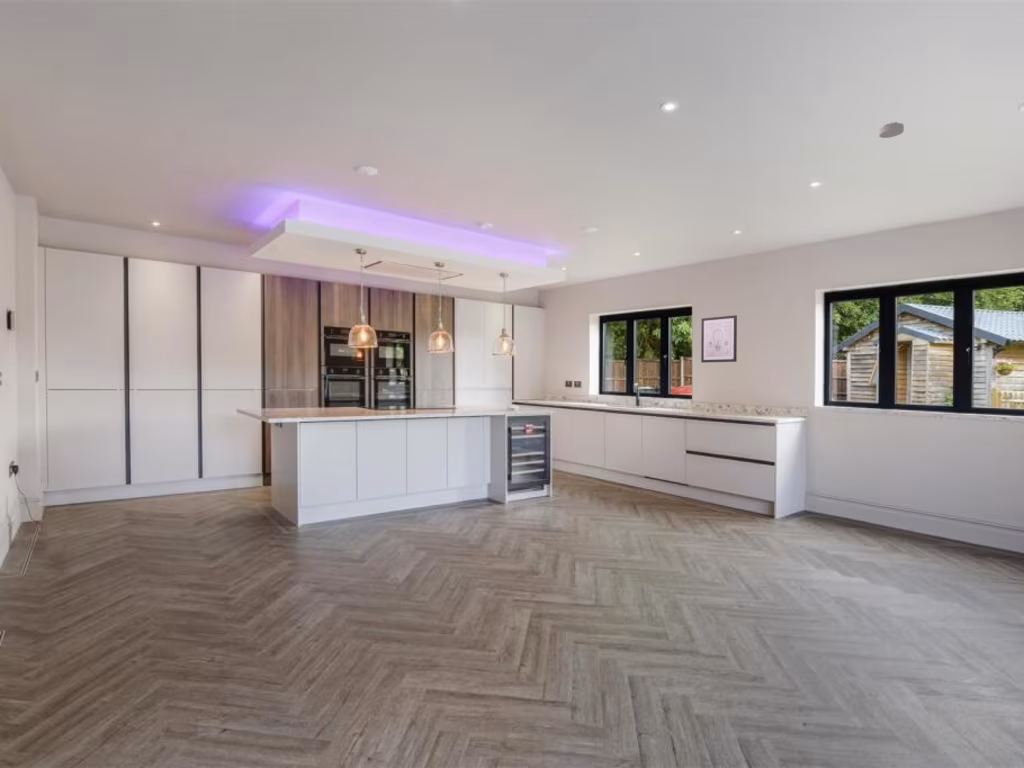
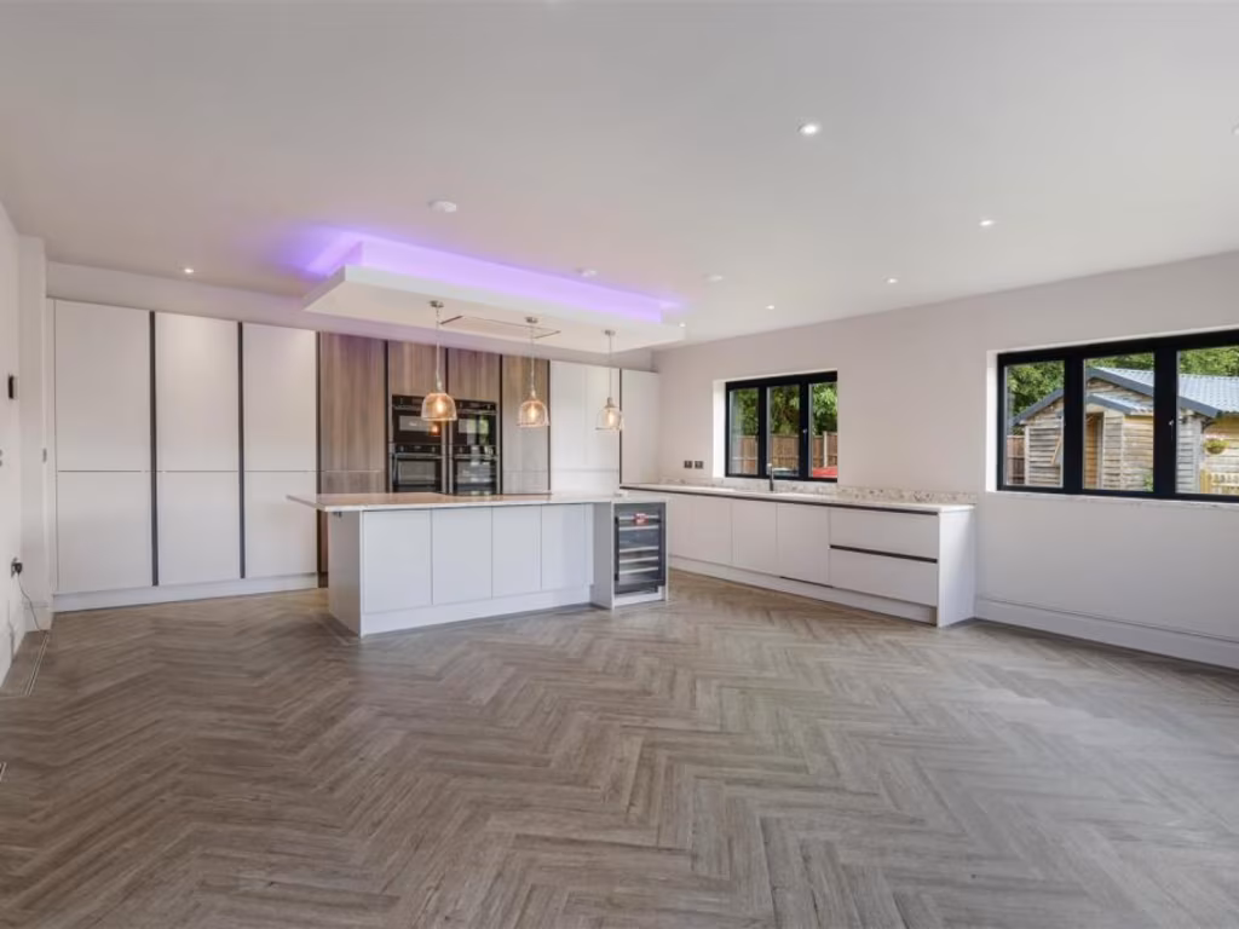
- smoke detector (891, 128)
- wall art (718, 339)
